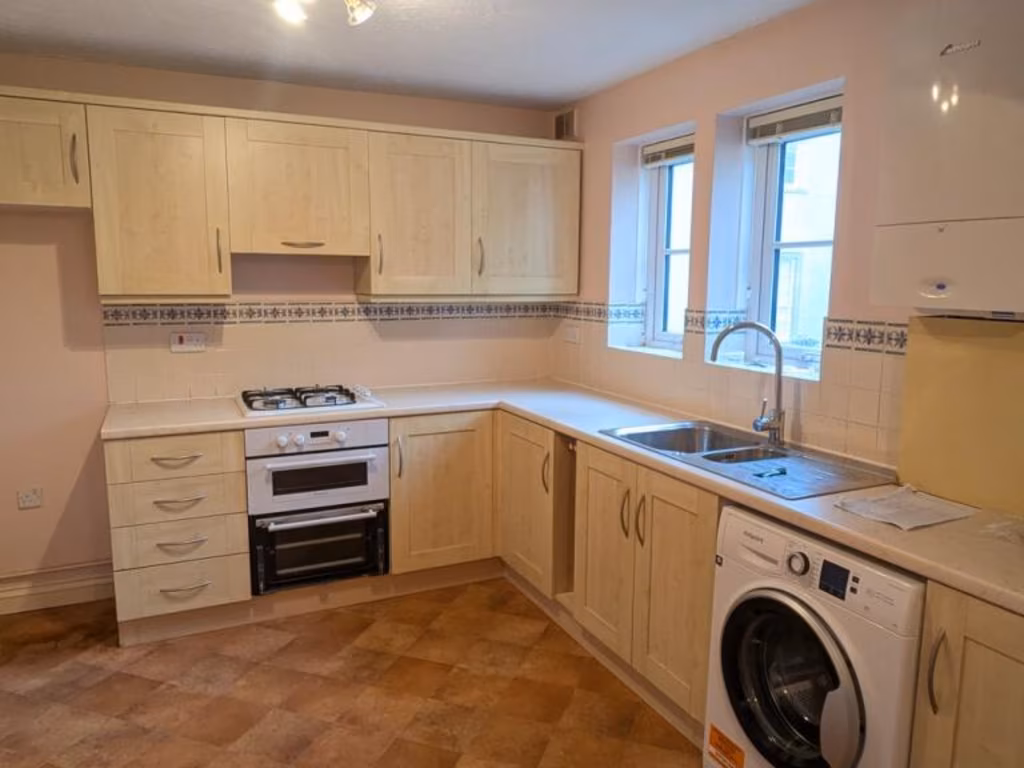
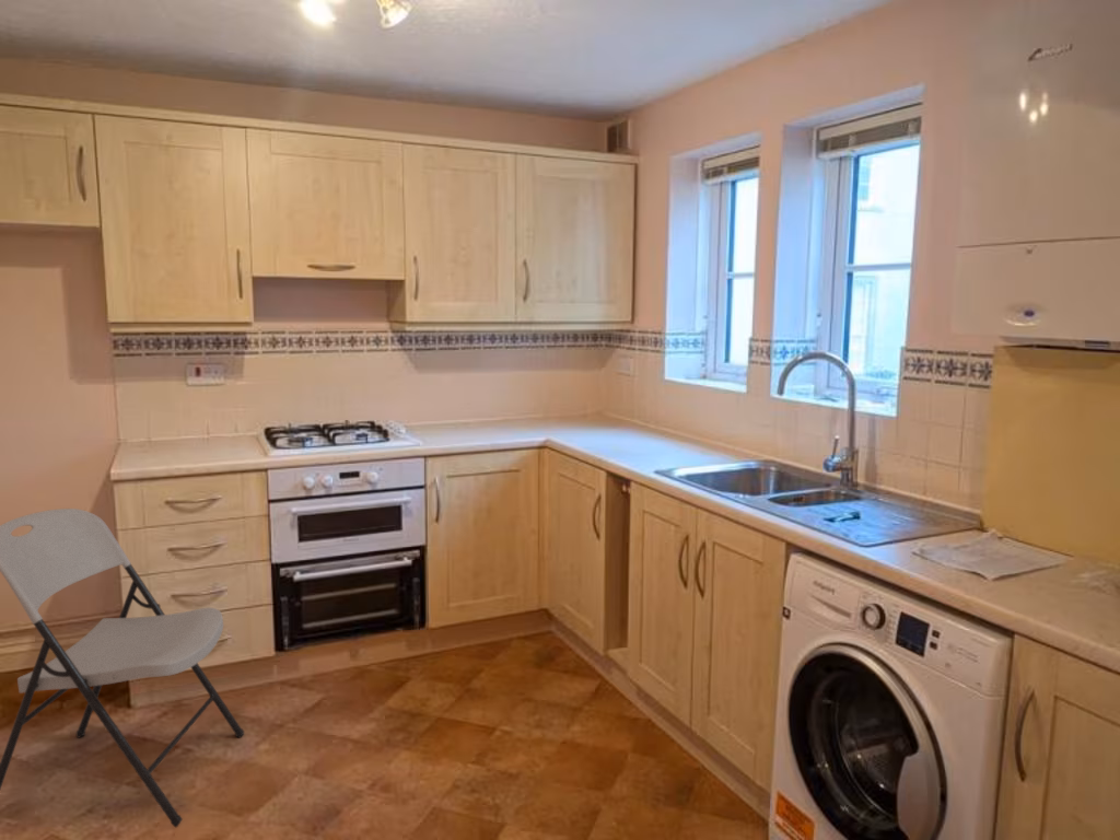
+ chair (114, 651)
